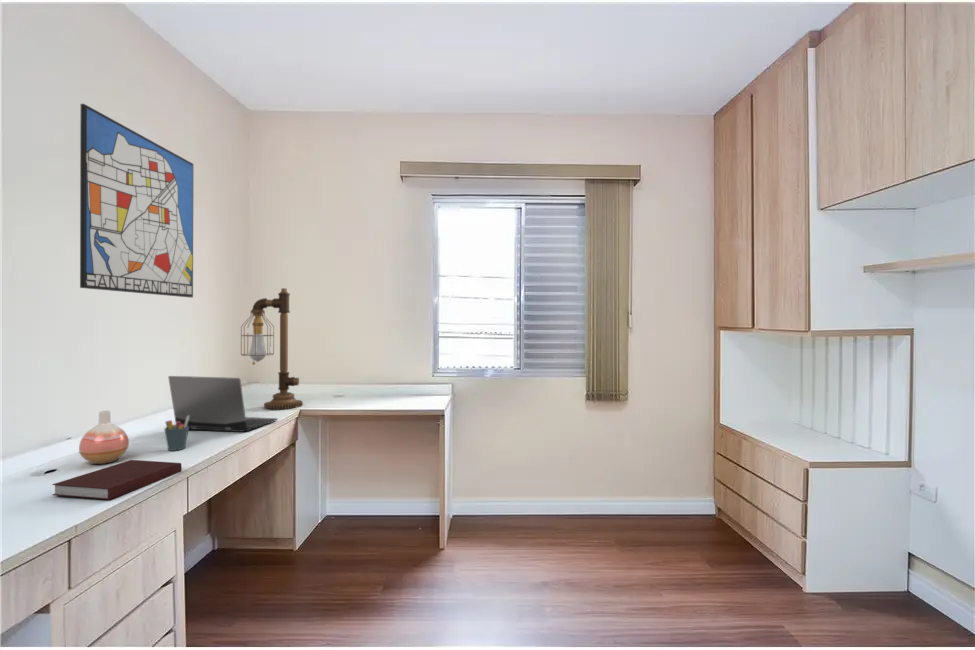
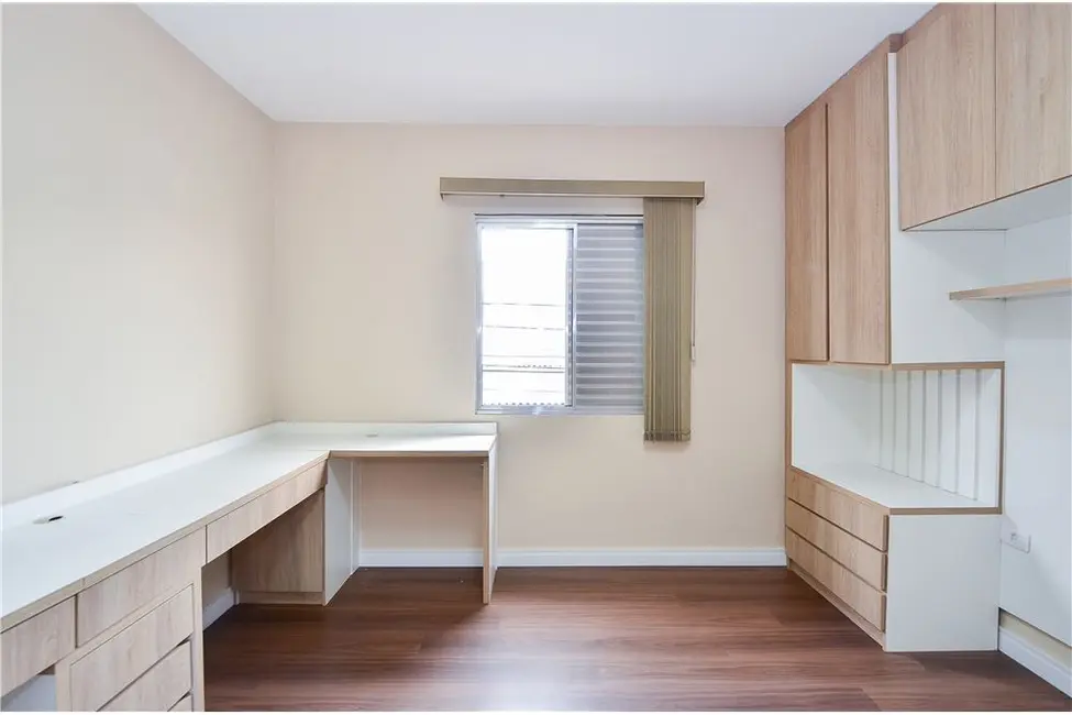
- wall art (145, 216)
- notebook (121, 477)
- vase (104, 436)
- pen holder (176, 432)
- desk lamp (273, 347)
- laptop computer (225, 400)
